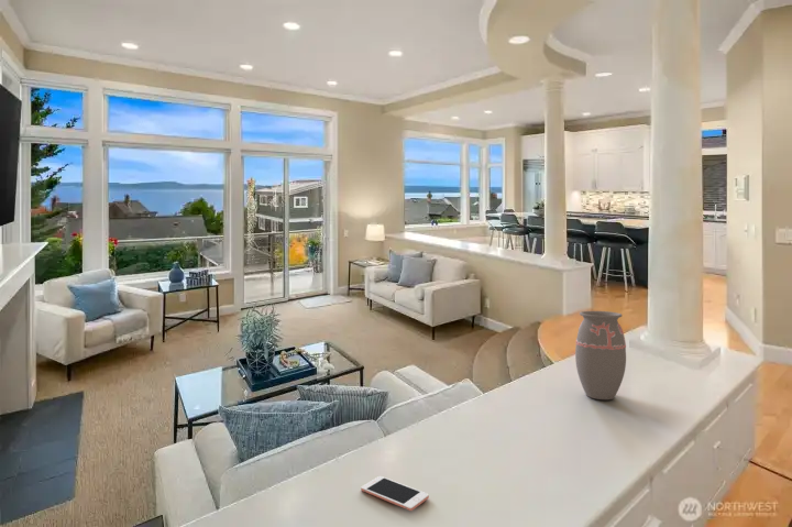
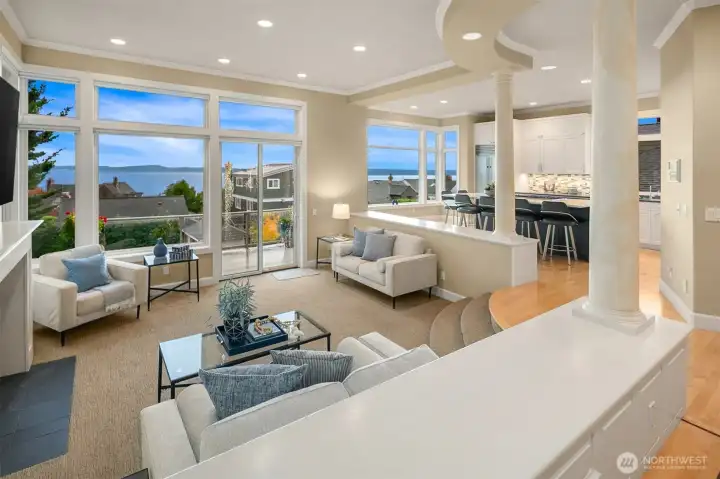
- cell phone (394, 492)
- decorative vase (600, 354)
